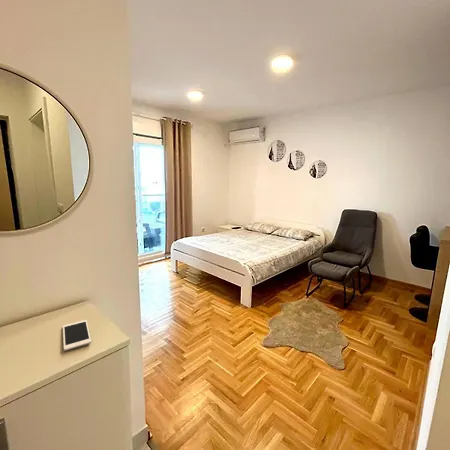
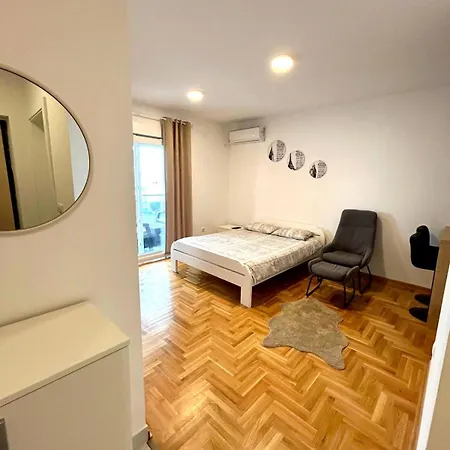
- cell phone (76, 333)
